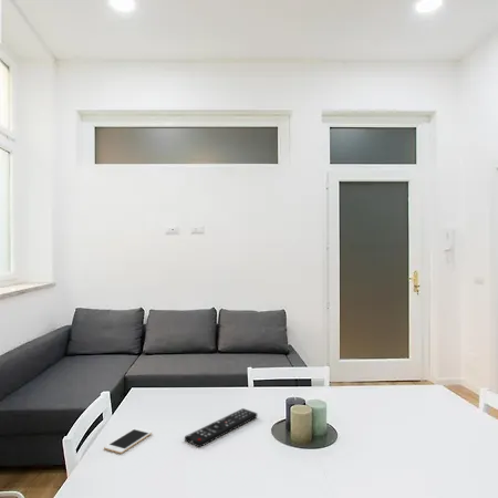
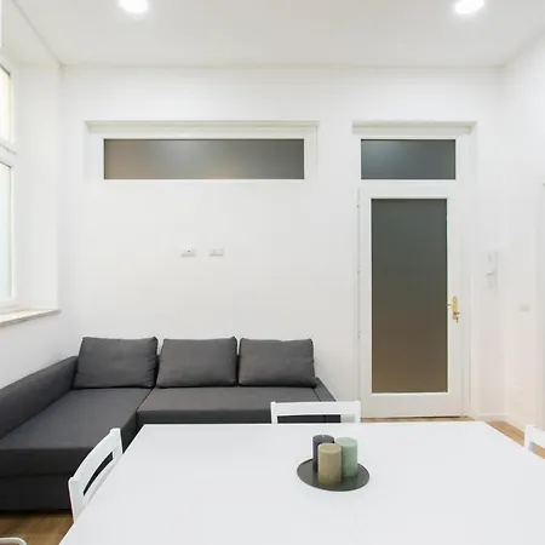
- cell phone (128, 439)
- remote control (222, 425)
